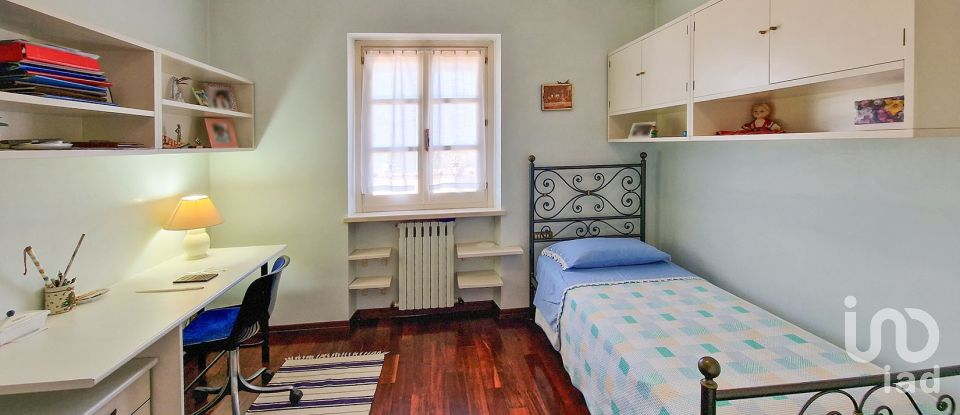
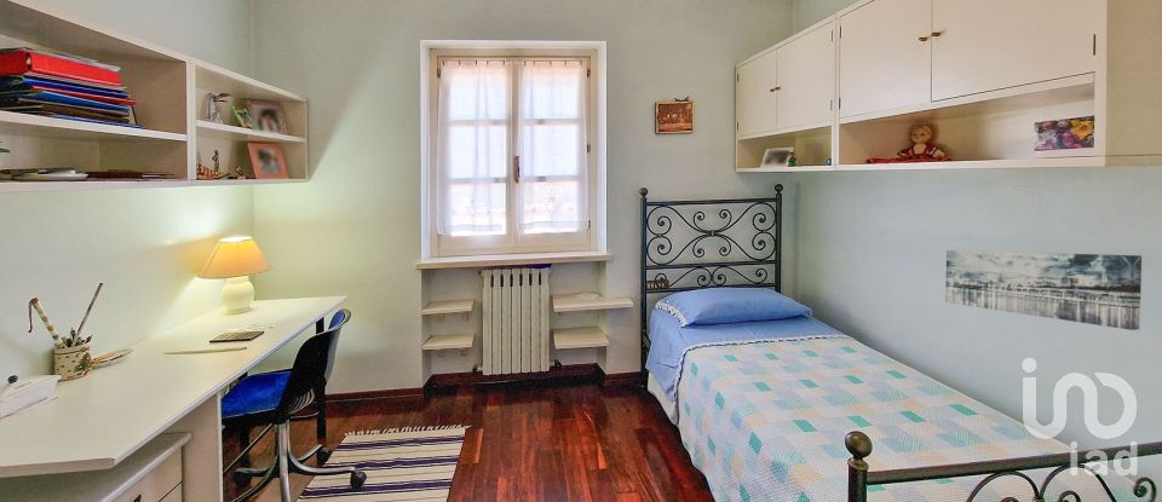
+ wall art (1025, 283)
